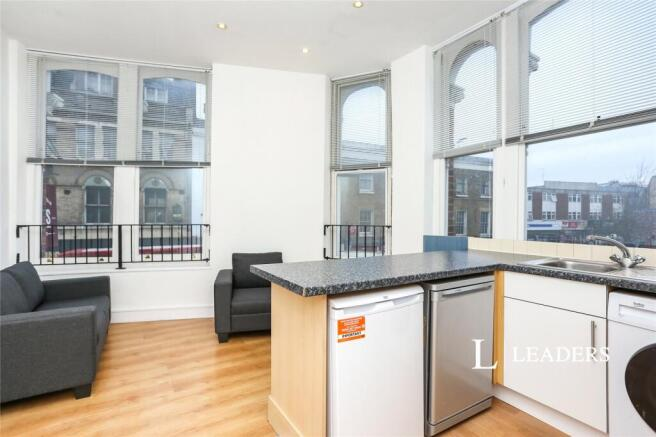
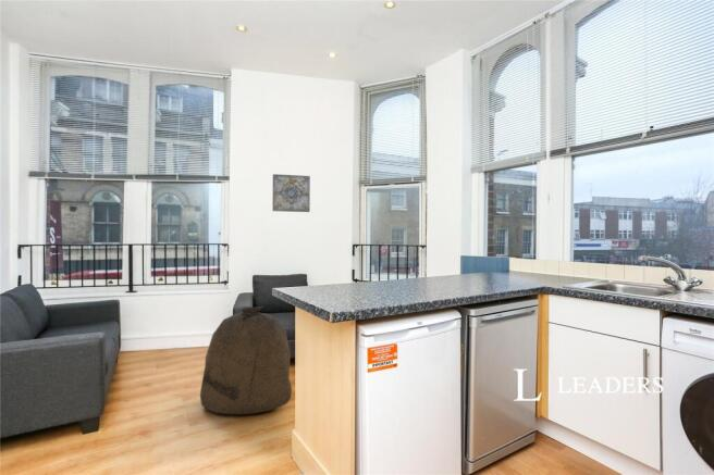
+ bag (247, 354)
+ wall art (291, 192)
